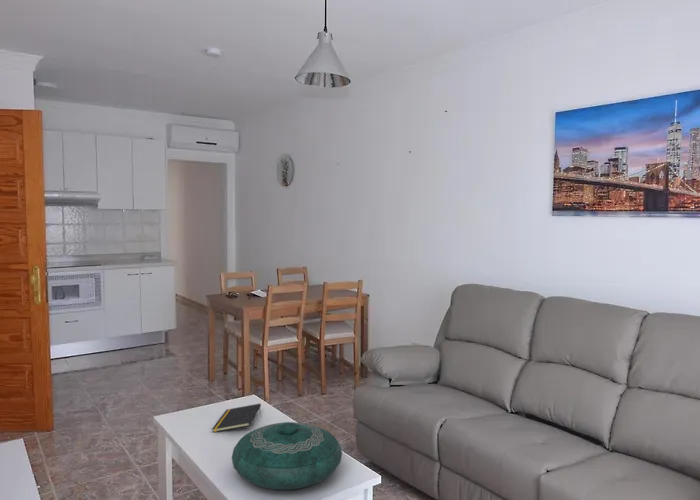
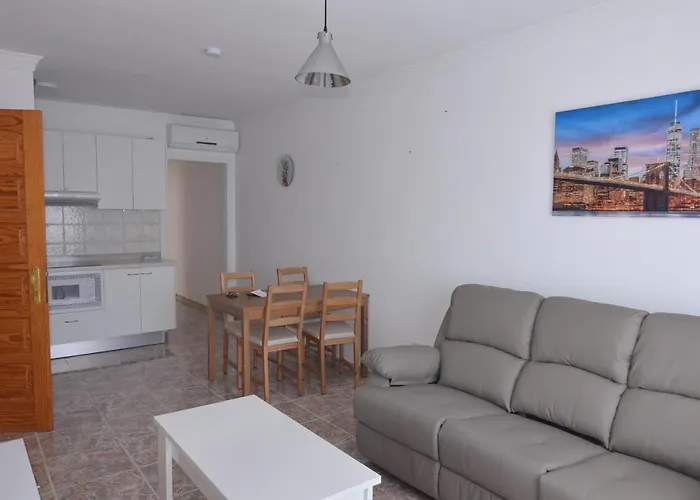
- decorative bowl (287, 448)
- notepad (237, 417)
